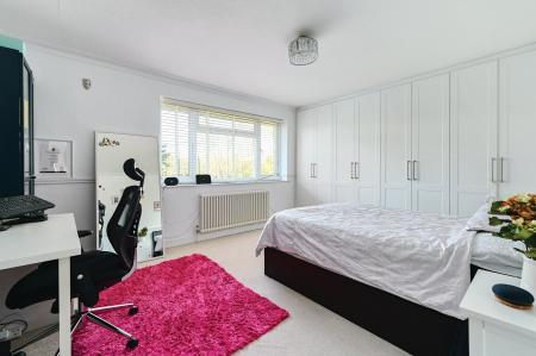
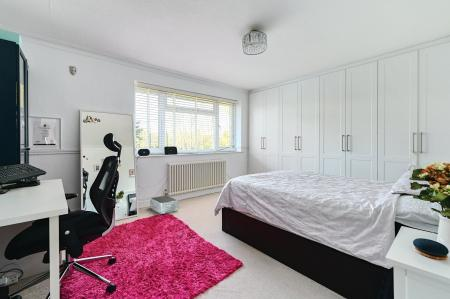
+ storage bin (163, 203)
